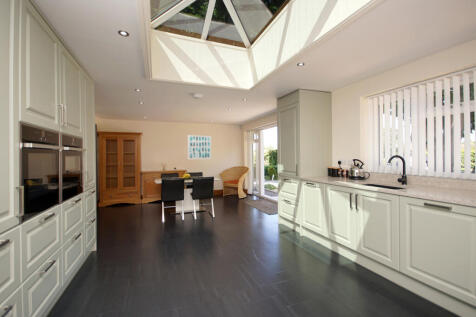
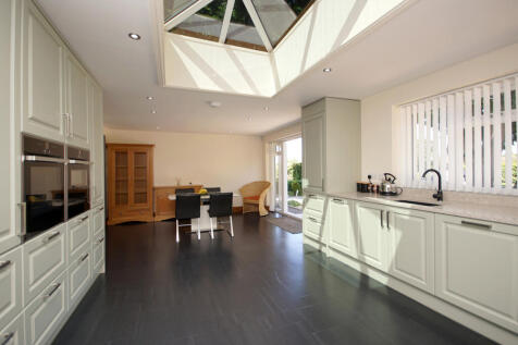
- wall art (199, 147)
